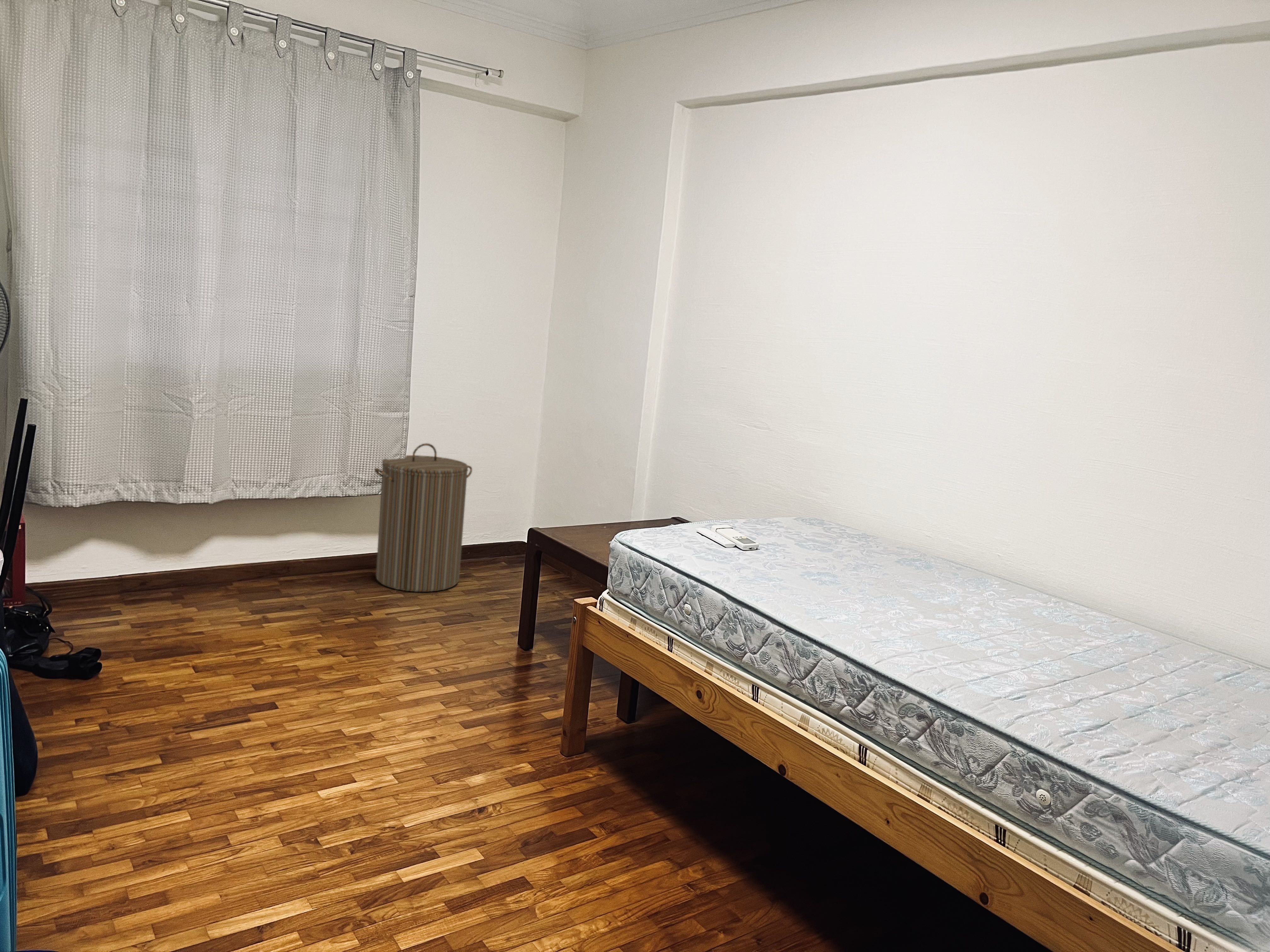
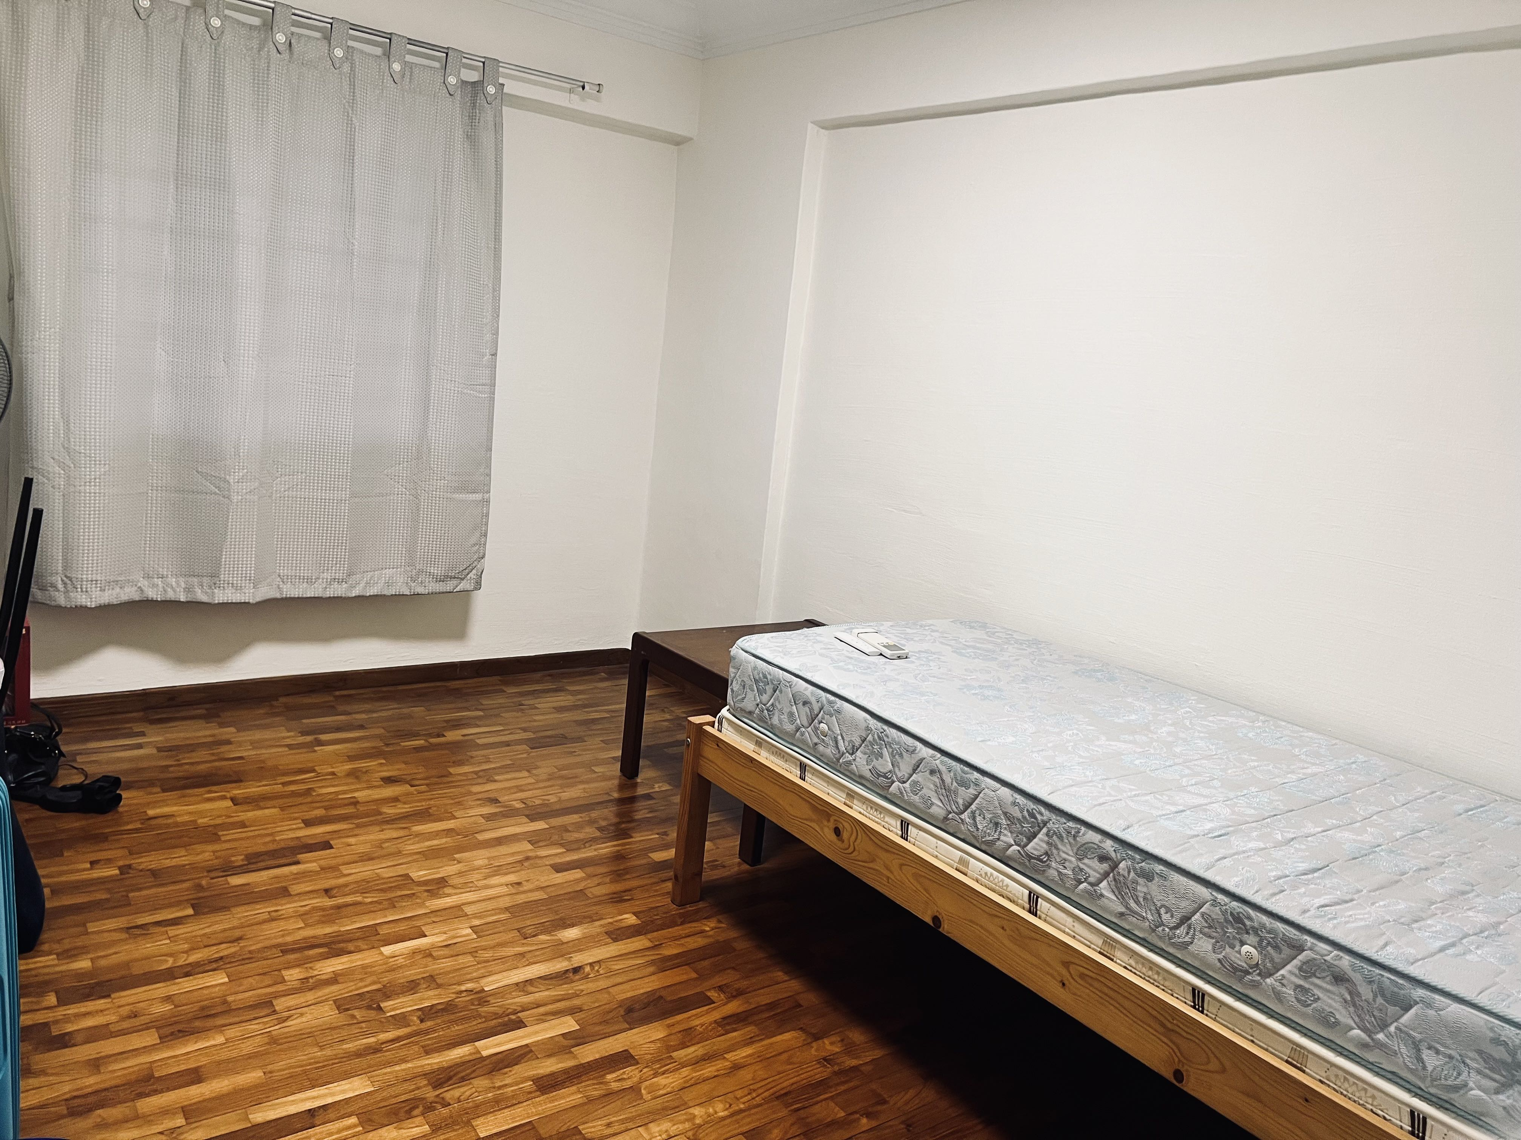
- laundry hamper (422, 512)
